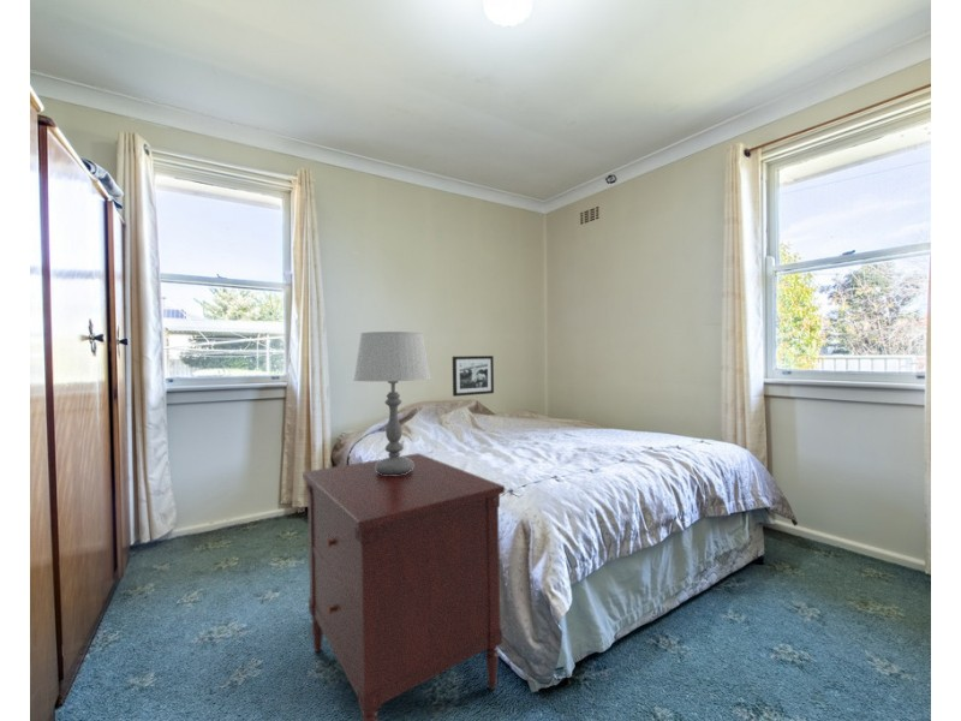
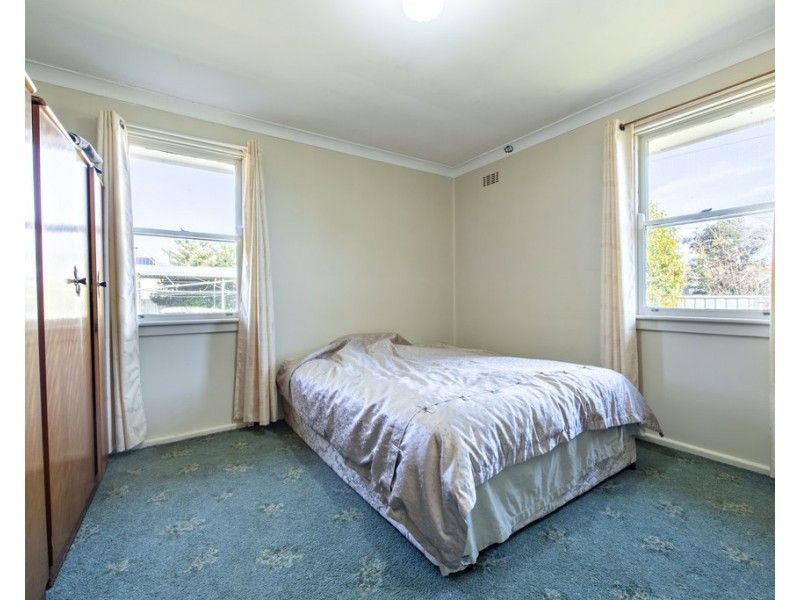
- picture frame (473, 375)
- dresser (398, 573)
- table lamp (393, 401)
